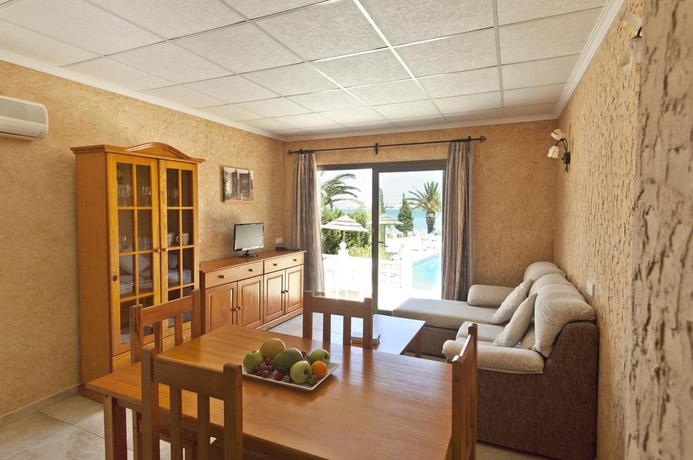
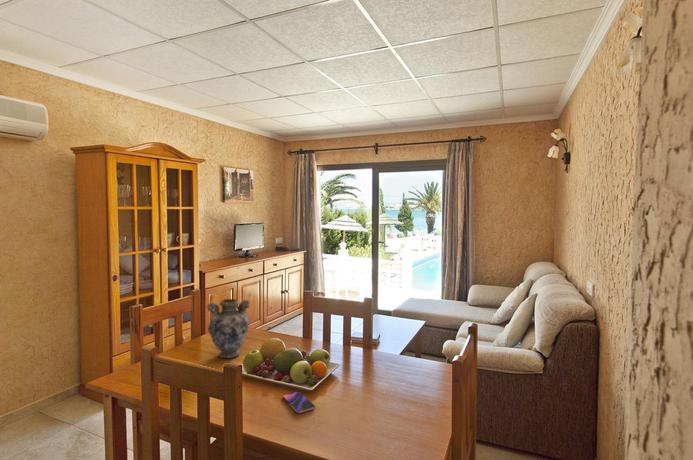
+ decorative vase (229, 327)
+ smartphone (298, 401)
